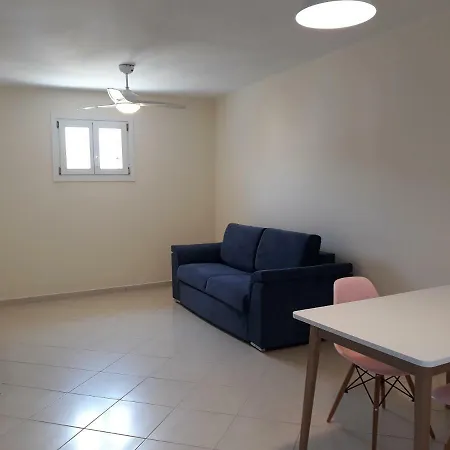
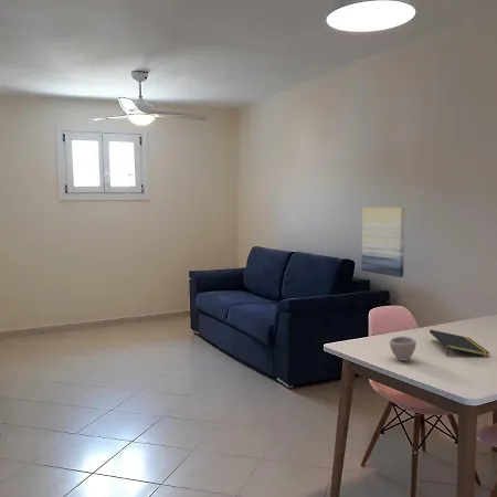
+ wall art (382, 240)
+ notepad (457, 341)
+ cup (402, 348)
